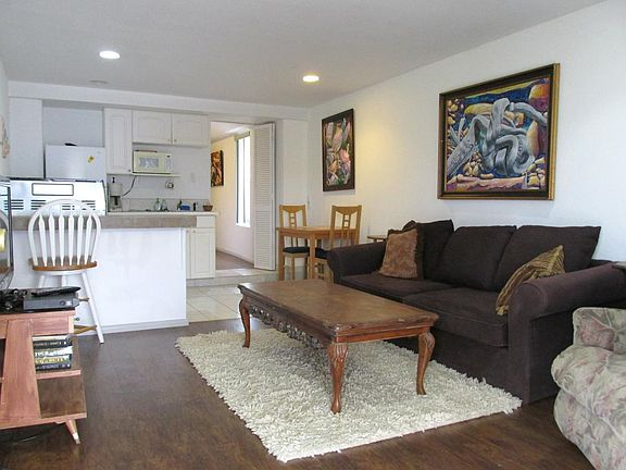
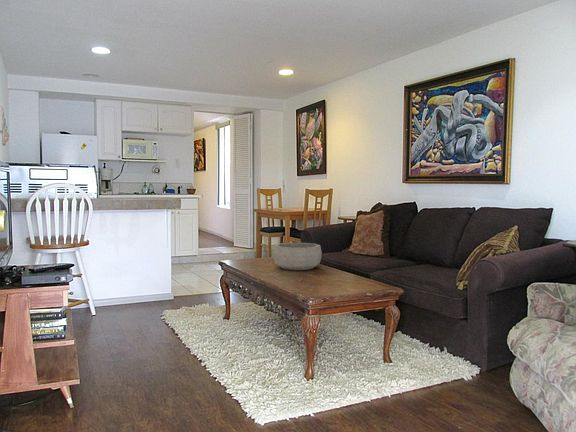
+ decorative bowl (297, 256)
